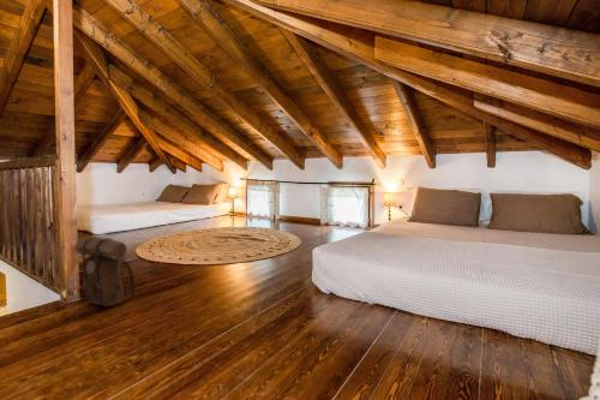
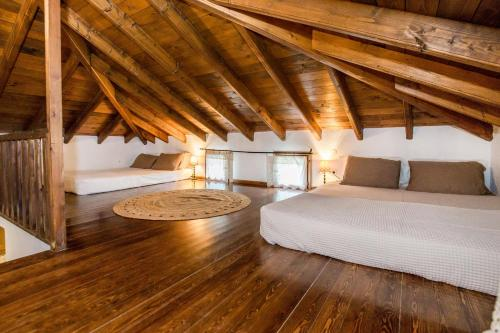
- backpack (110, 269)
